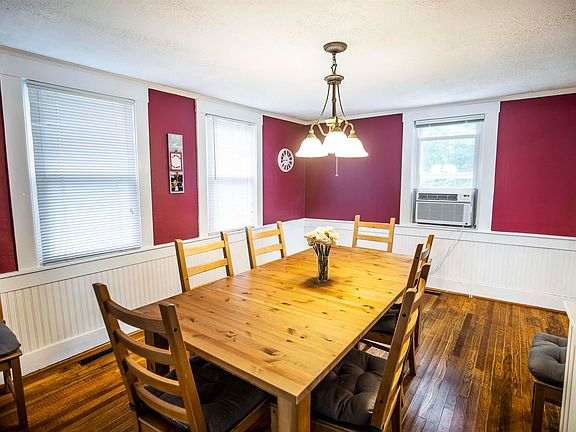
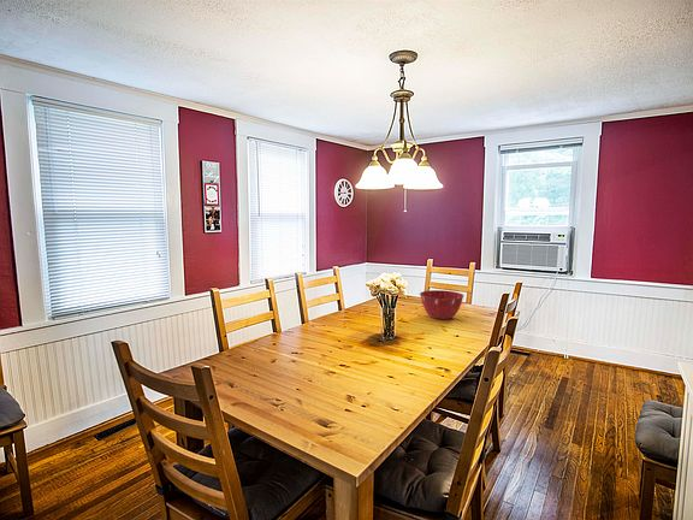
+ mixing bowl (440, 305)
